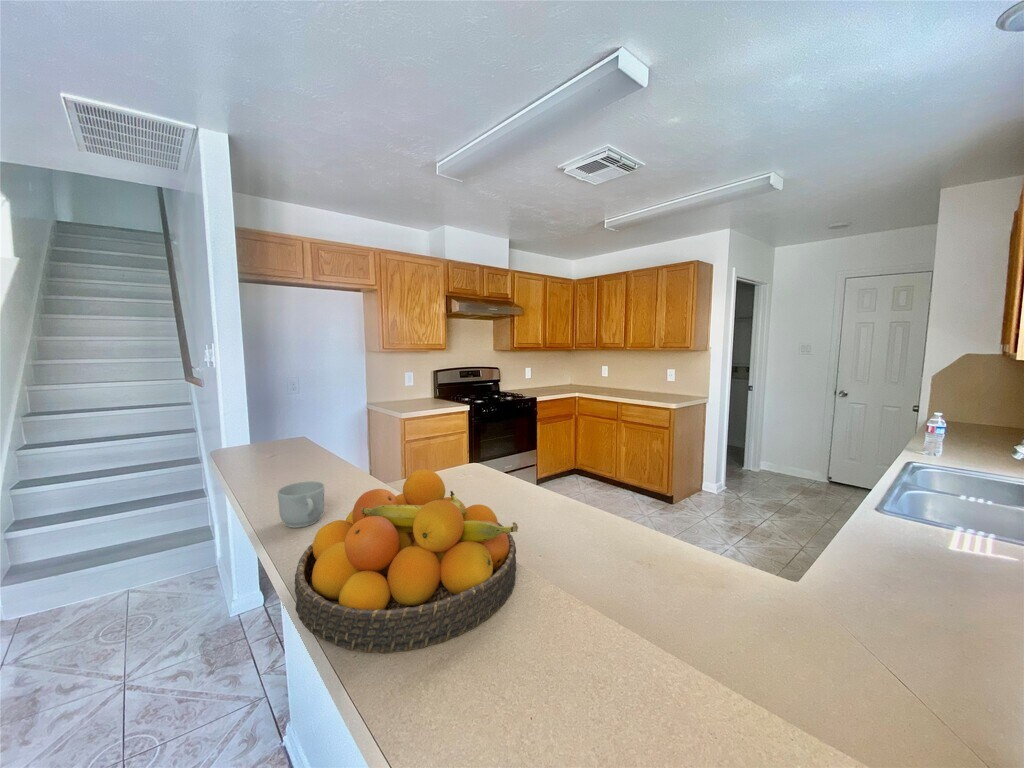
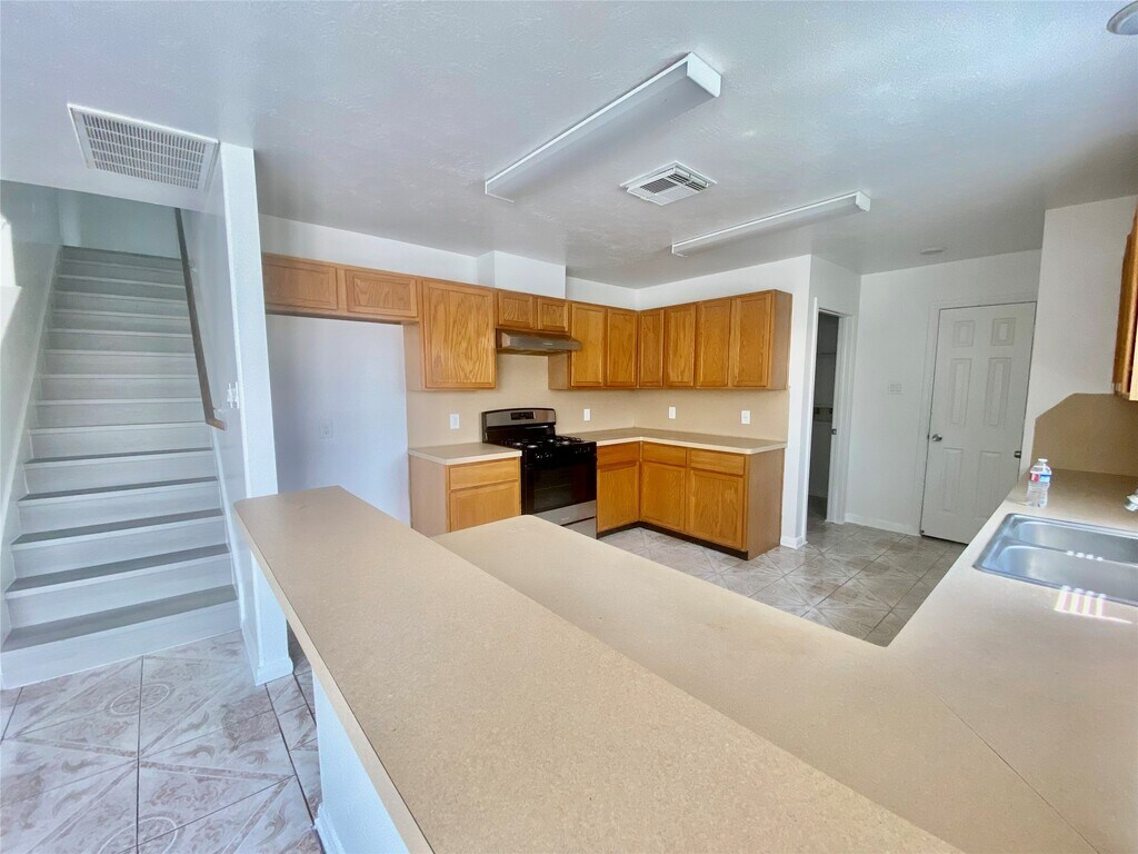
- mug (303, 506)
- fruit bowl (411, 533)
